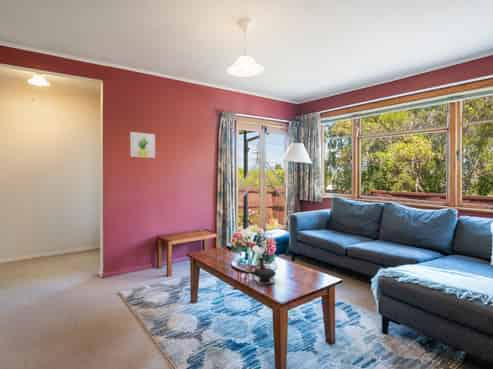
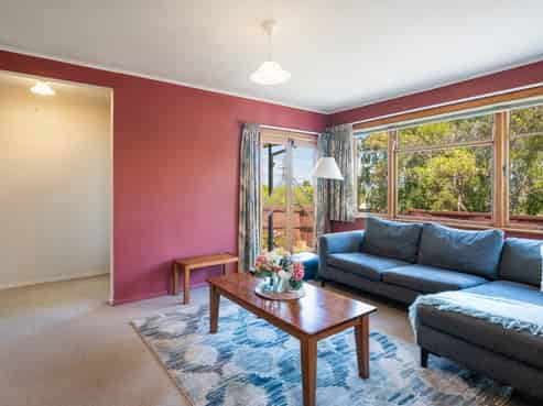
- wall art (143, 145)
- teapot (261, 270)
